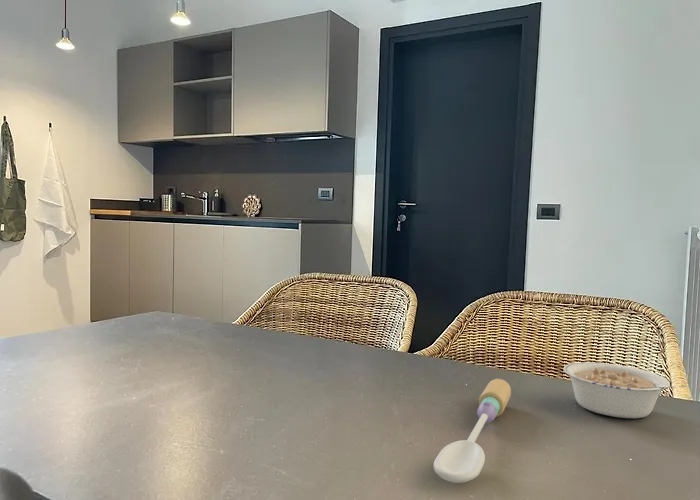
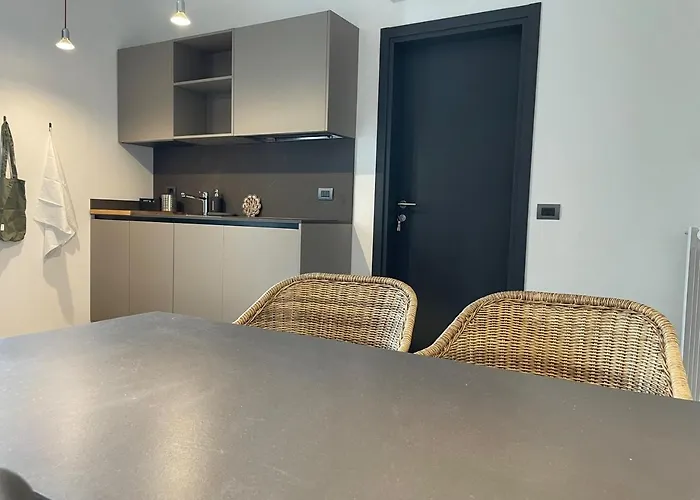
- legume (618, 388)
- spoon (480, 423)
